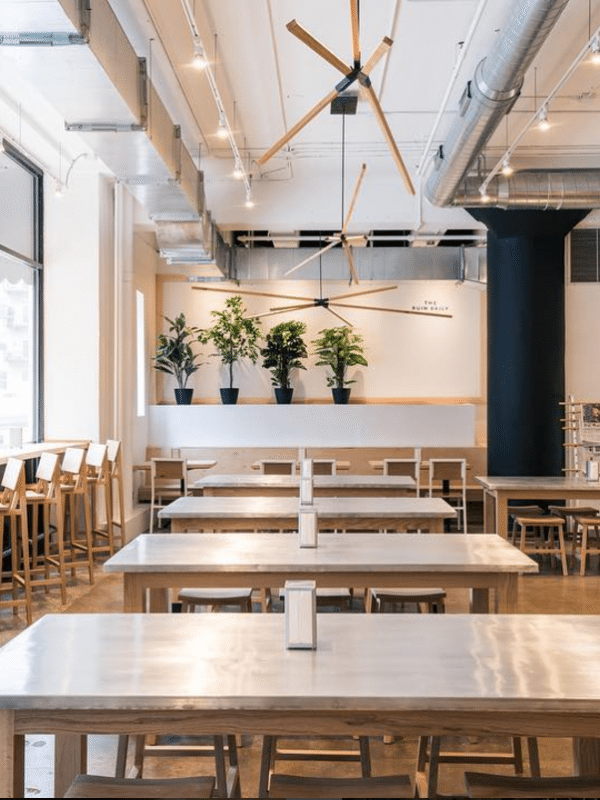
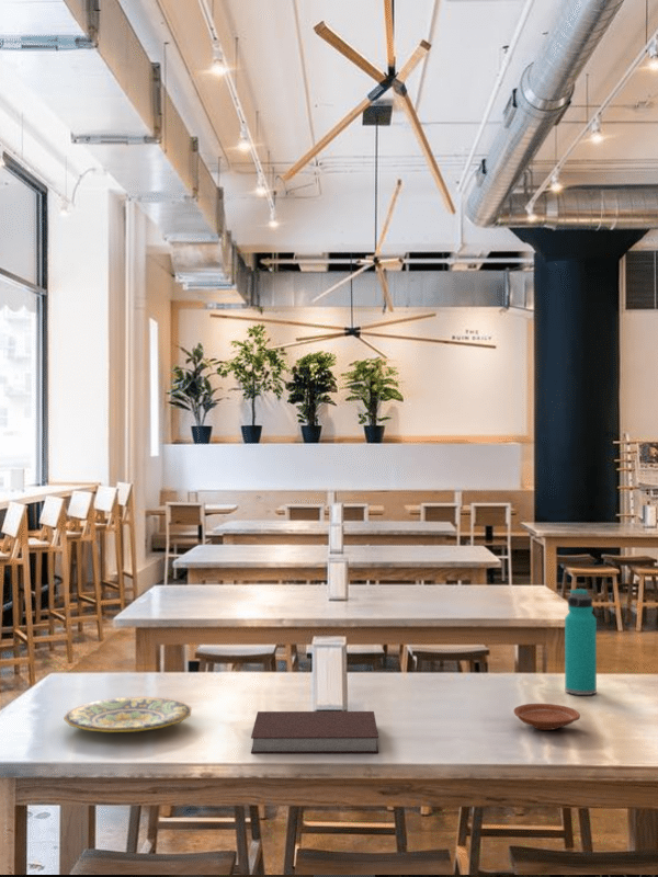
+ water bottle (580, 639)
+ plate (128, 718)
+ plate (546, 718)
+ notebook (315, 730)
